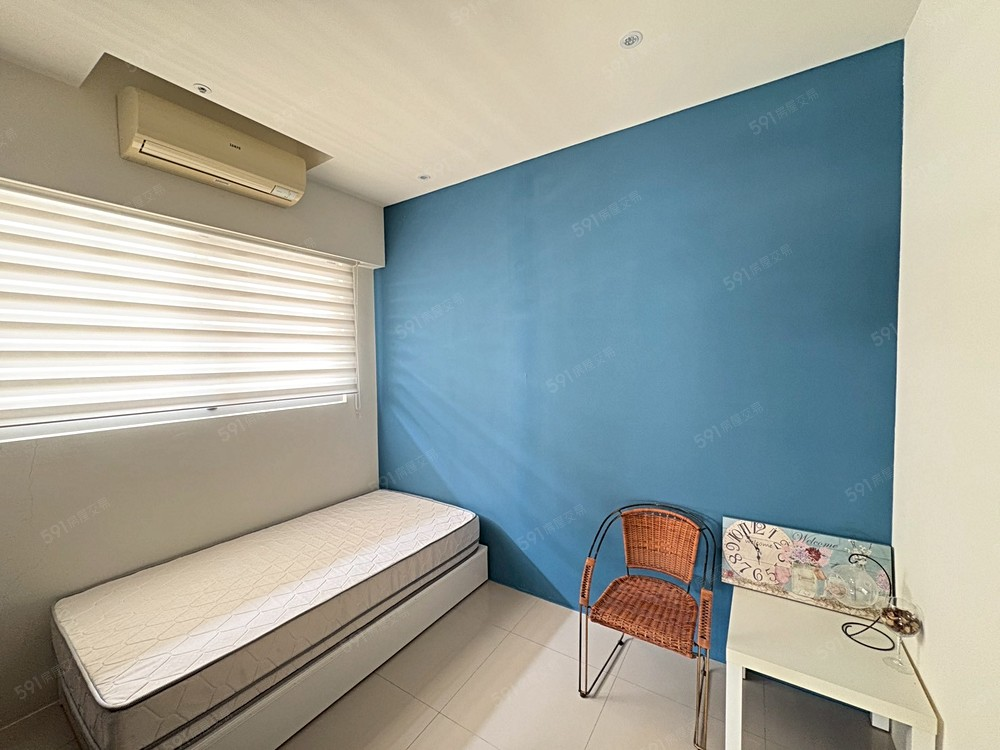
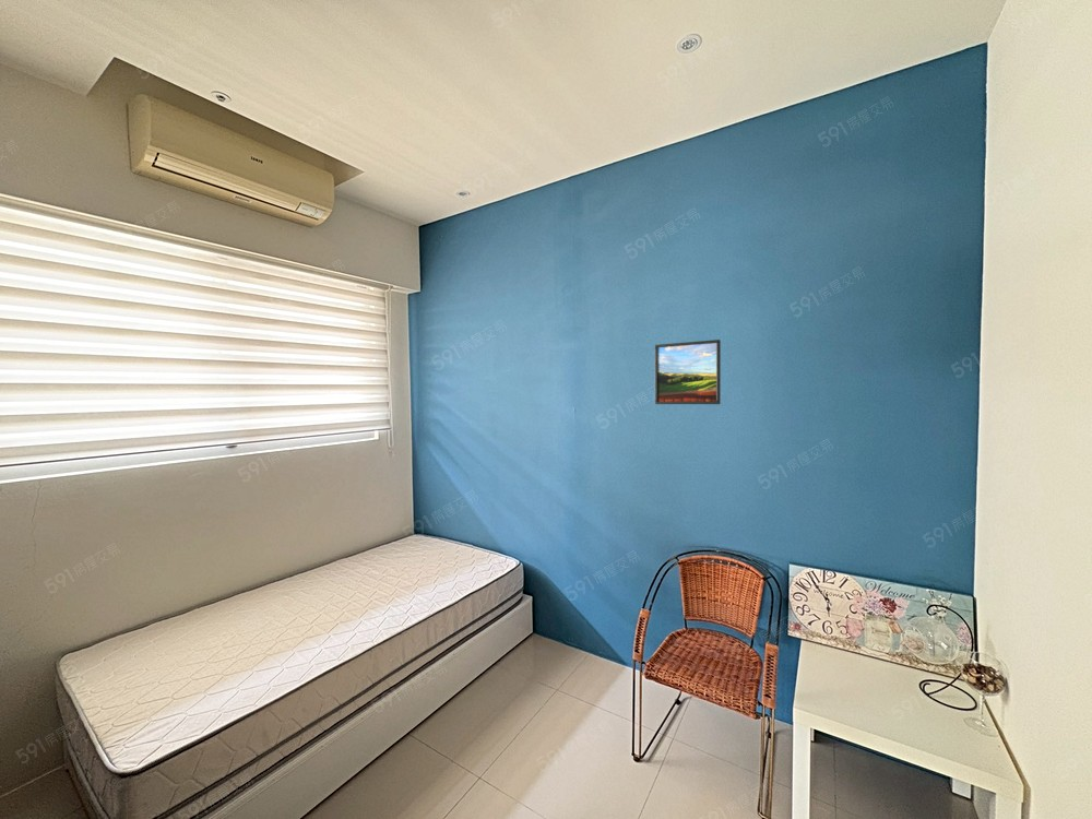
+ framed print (686, 372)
